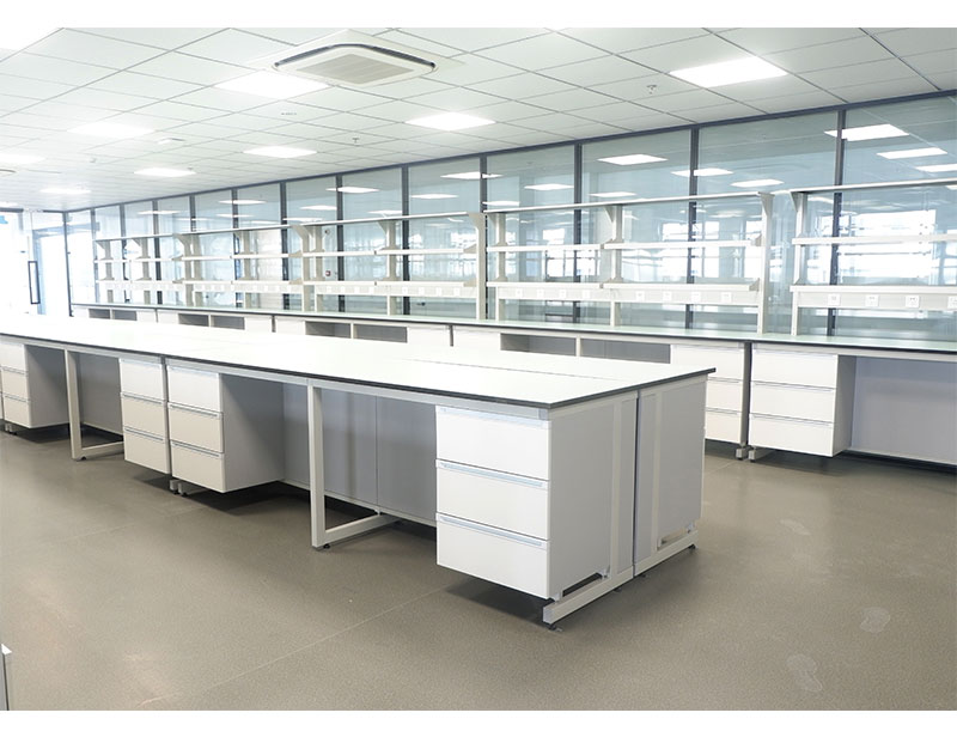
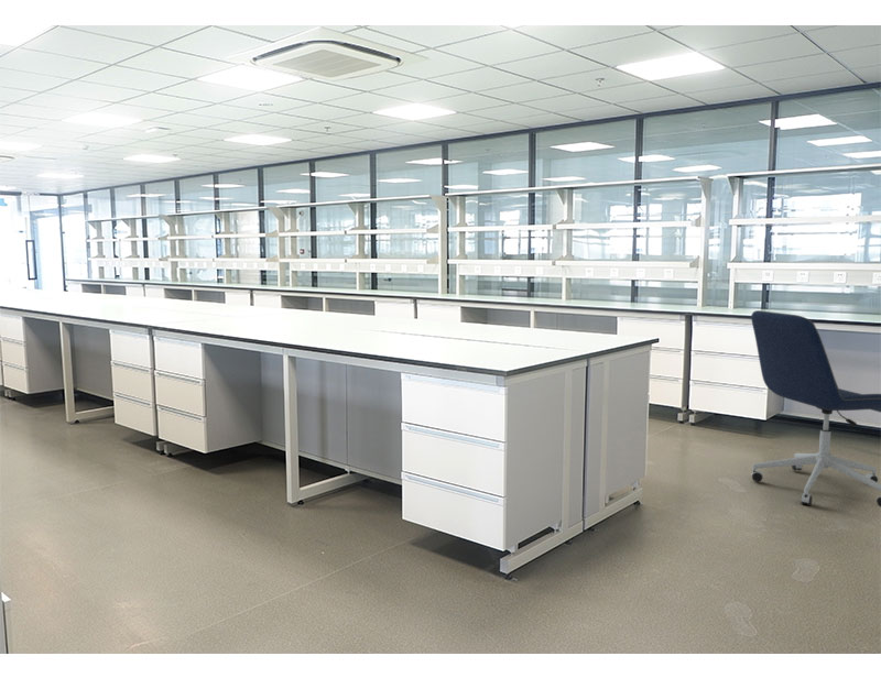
+ office chair (826, 401)
